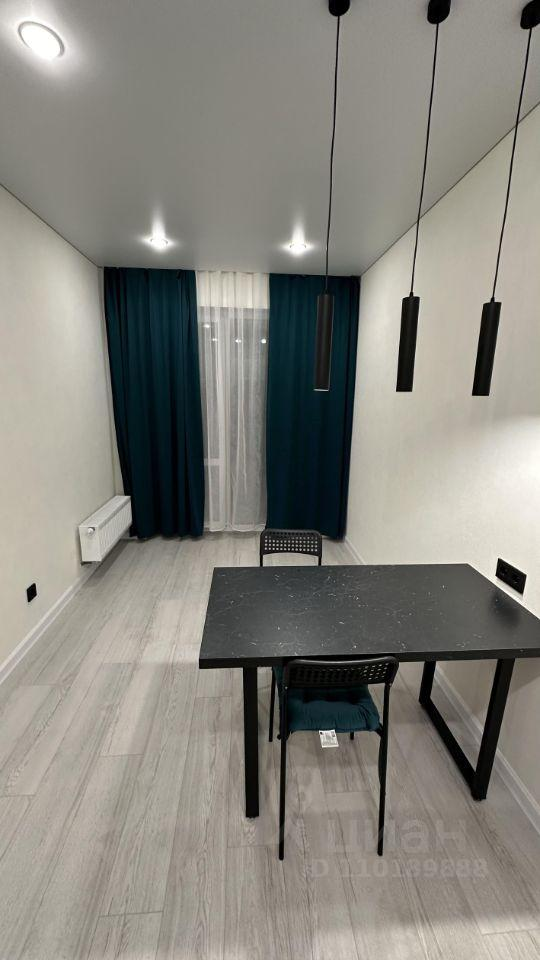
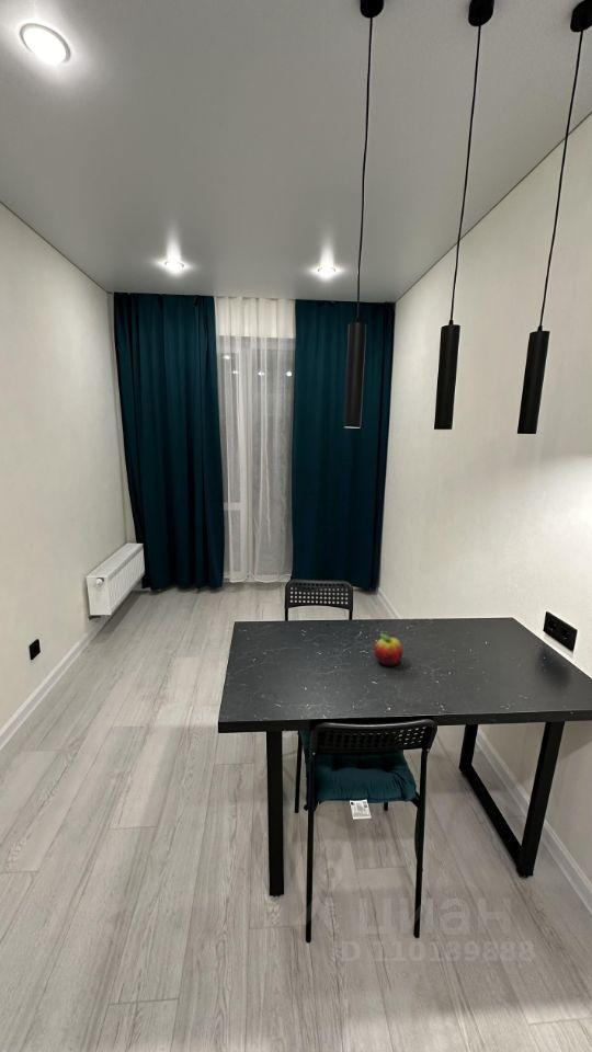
+ fruit (388, 649)
